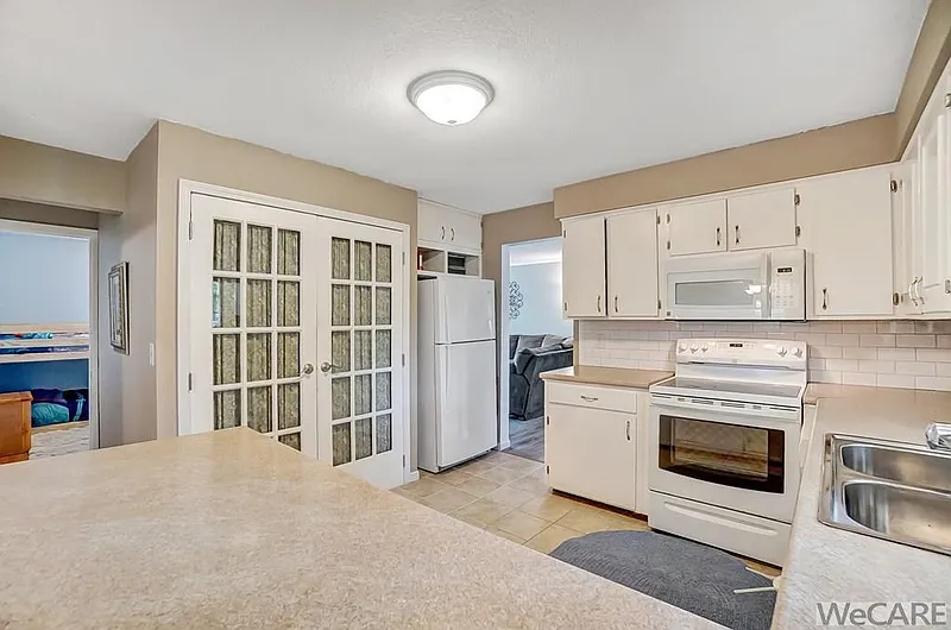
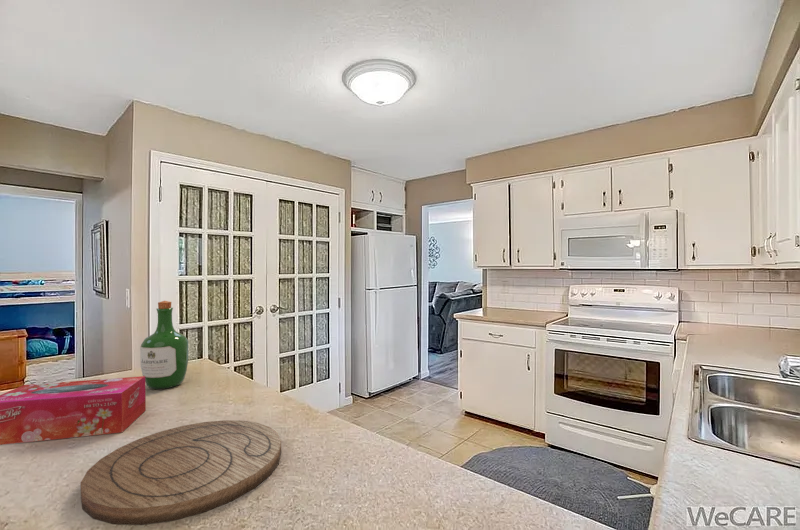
+ cutting board (191, 461)
+ wine bottle (165, 343)
+ tissue box (71, 407)
